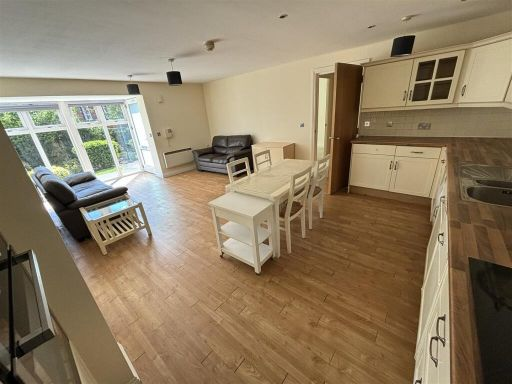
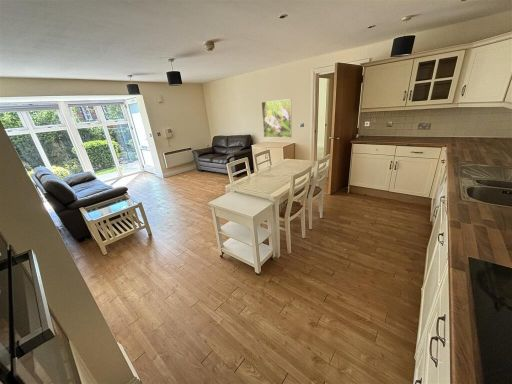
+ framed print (276, 119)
